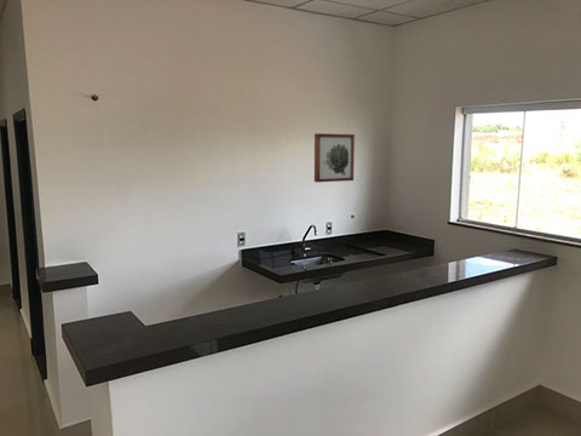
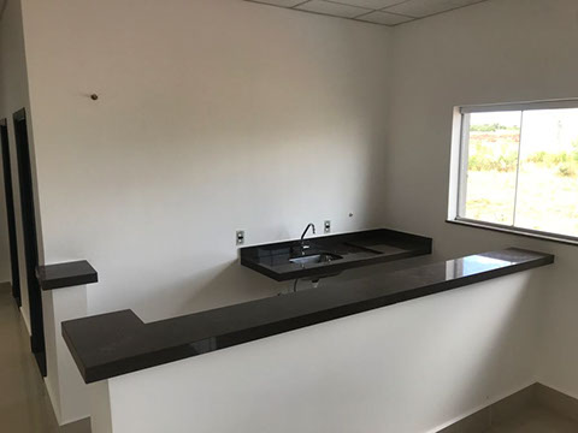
- wall art (334, 157)
